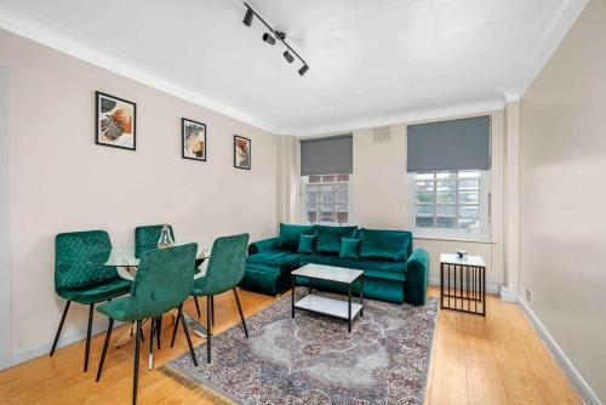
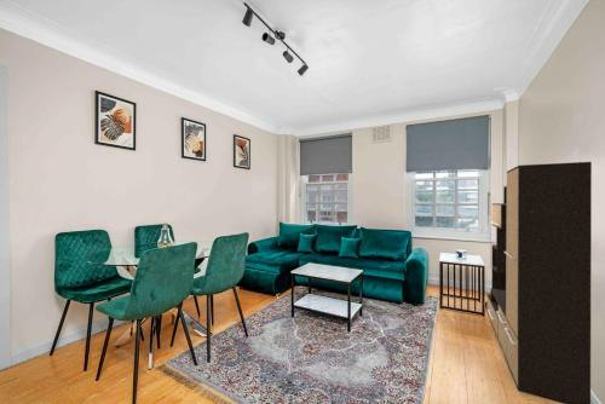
+ media console (515, 256)
